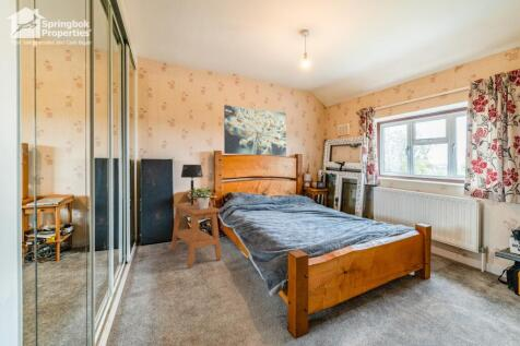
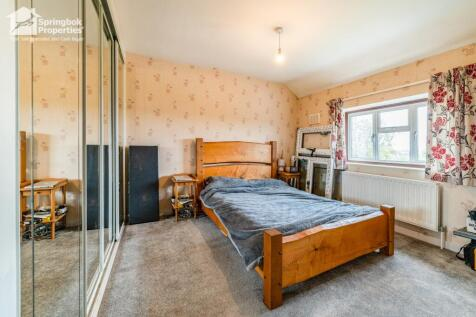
- side table (194, 230)
- table lamp (191, 184)
- potted plant (201, 196)
- wall art (257, 132)
